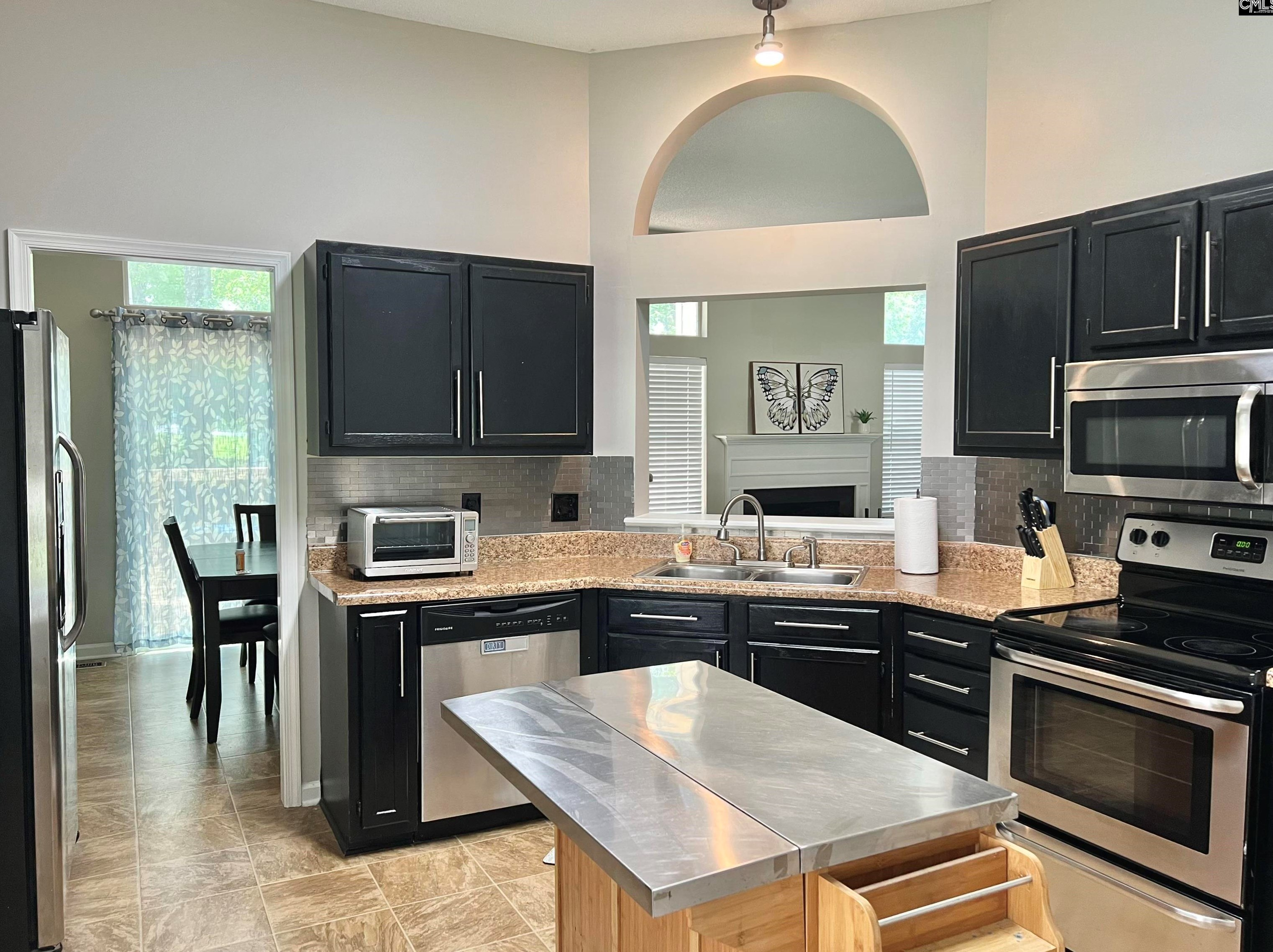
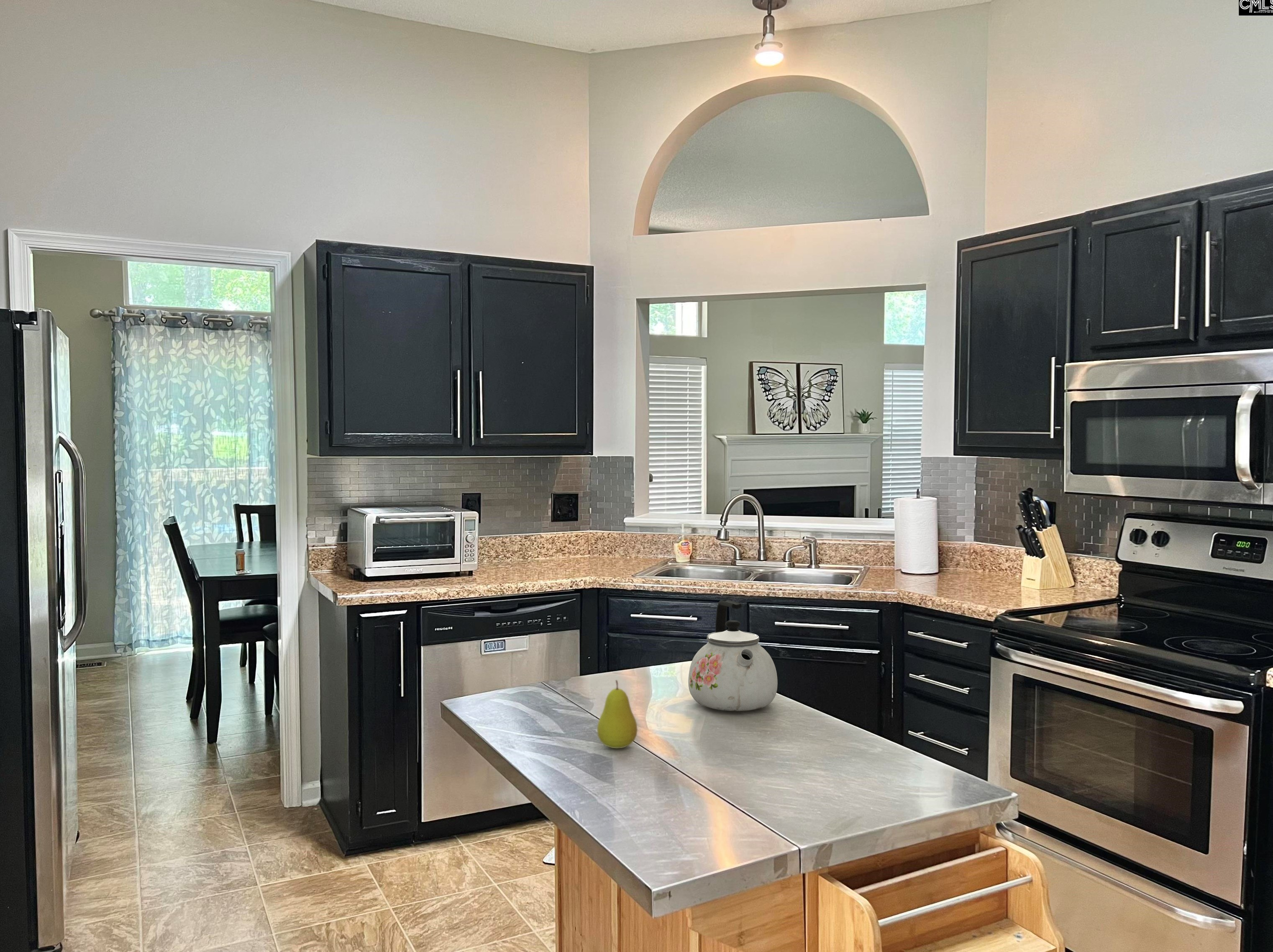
+ fruit (617, 713)
+ kettle (733, 653)
